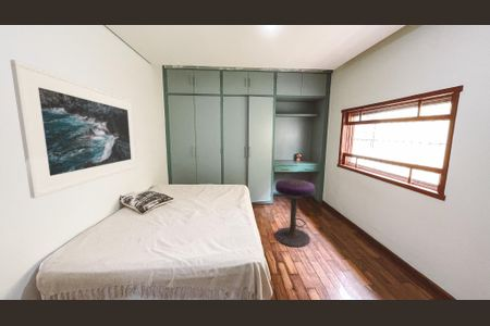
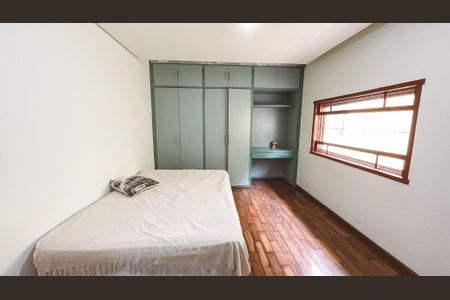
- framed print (98, 134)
- stool (293, 210)
